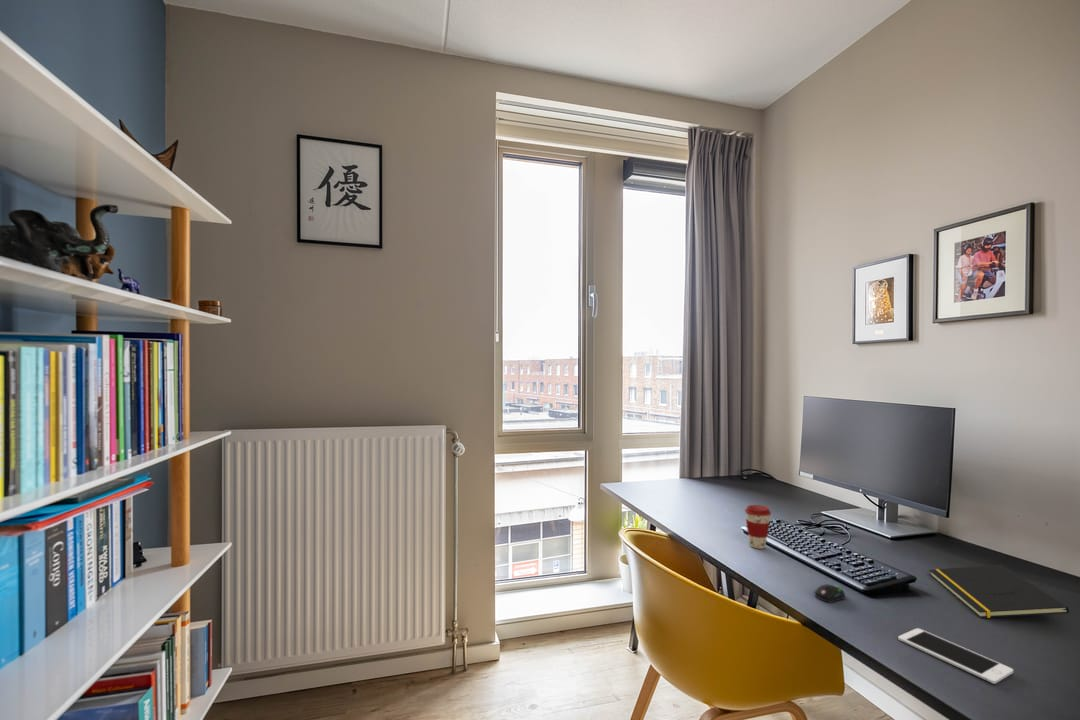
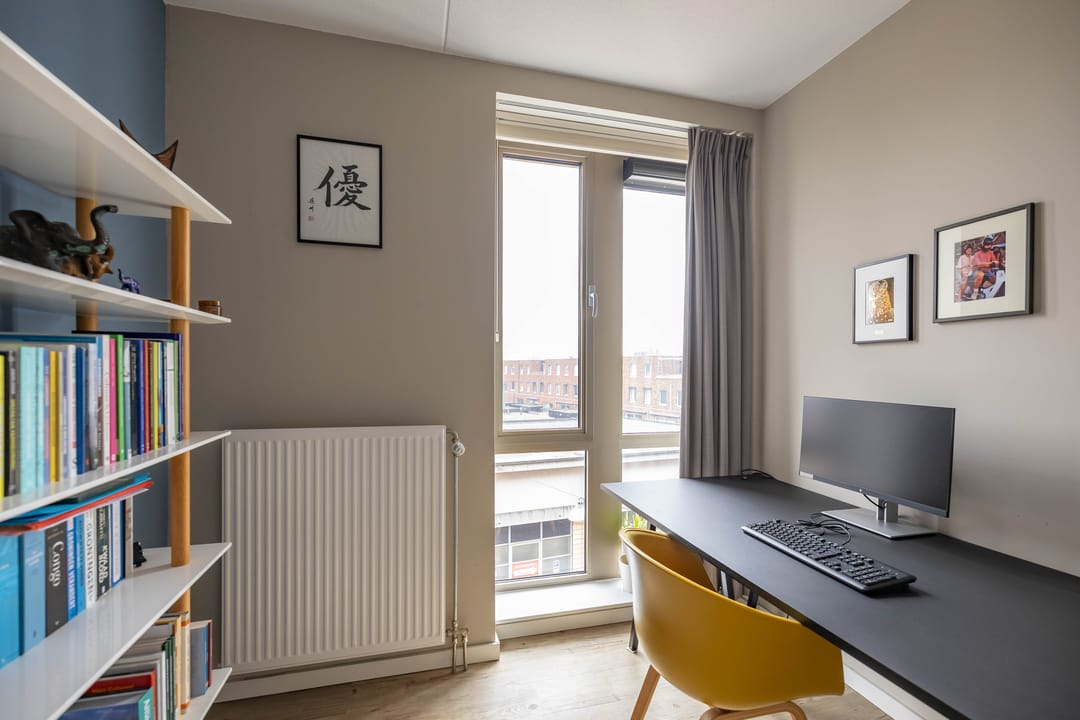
- cell phone (952, 653)
- coffee cup (757, 526)
- mouse (830, 591)
- notepad (991, 589)
